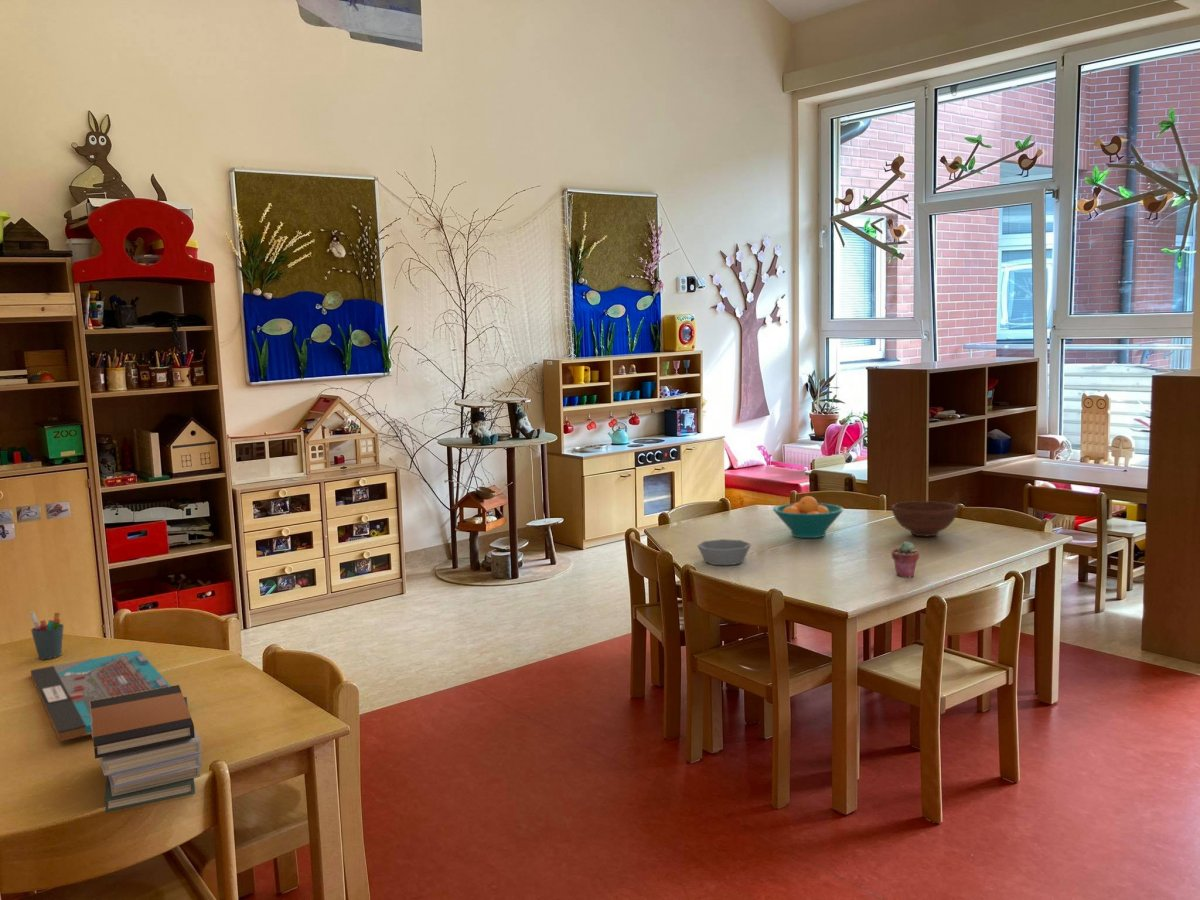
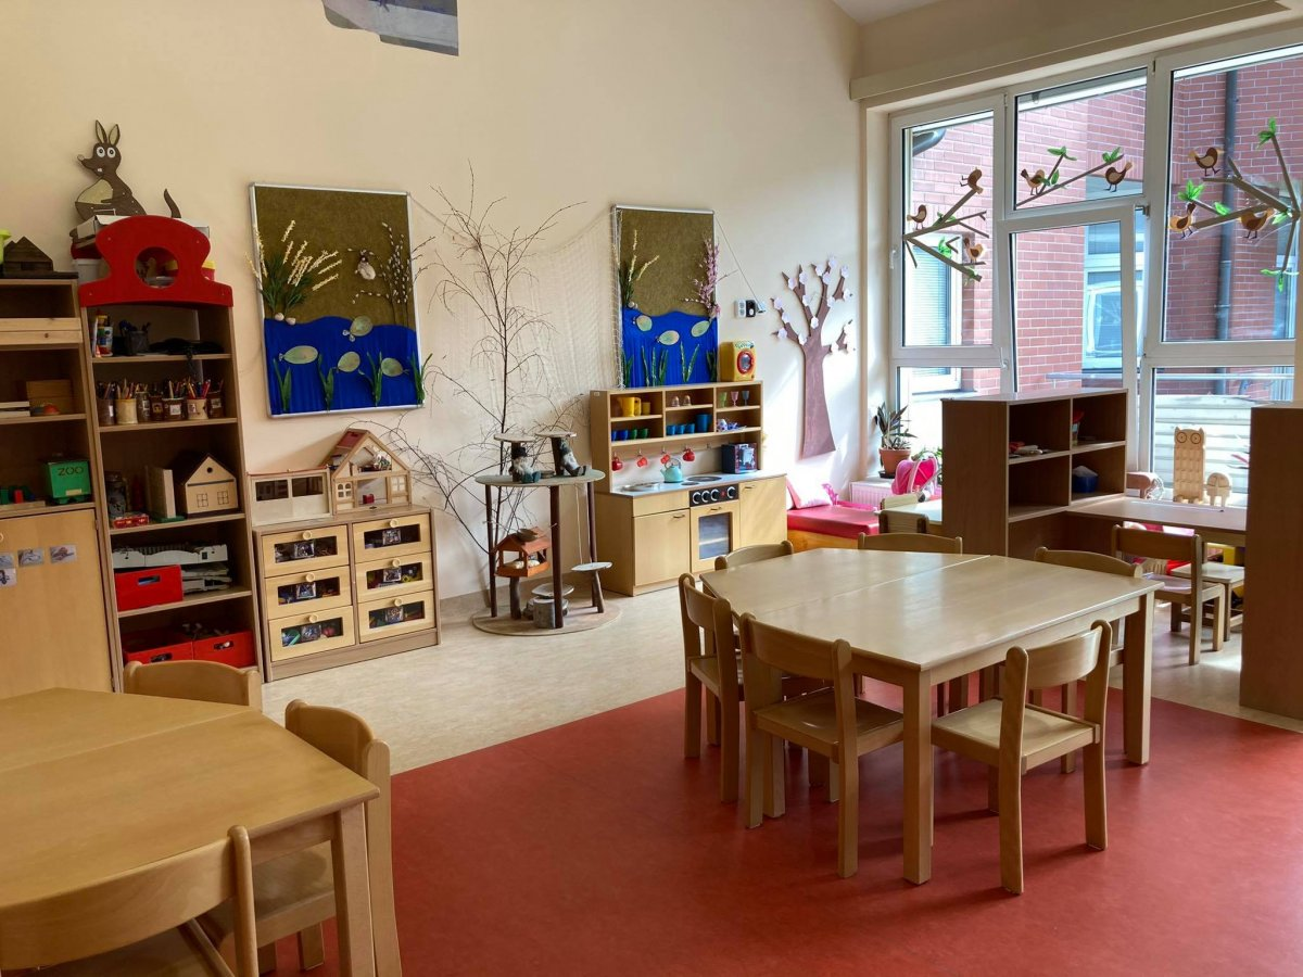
- potted succulent (905, 558)
- board game (103, 686)
- bowl (724, 552)
- book stack (145, 745)
- pen holder (48, 634)
- bowl (924, 520)
- fruit bowl (808, 515)
